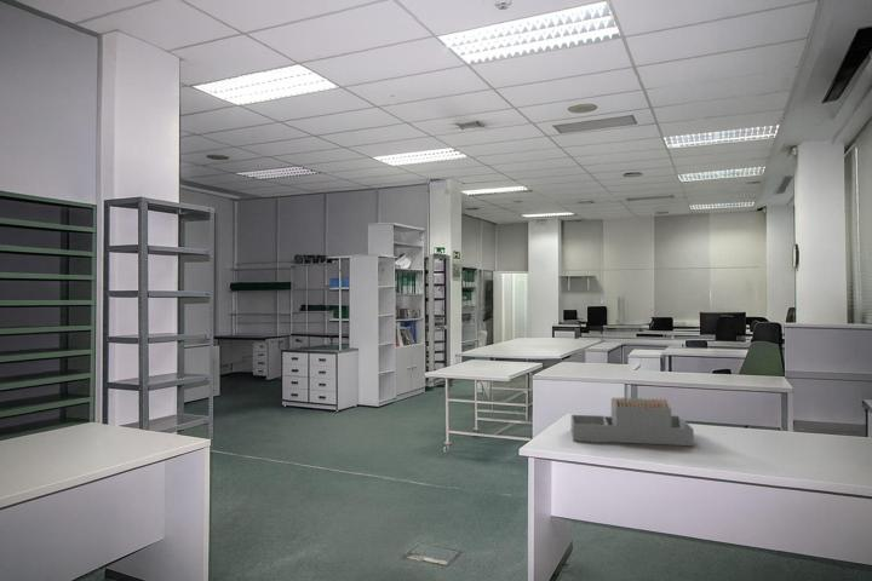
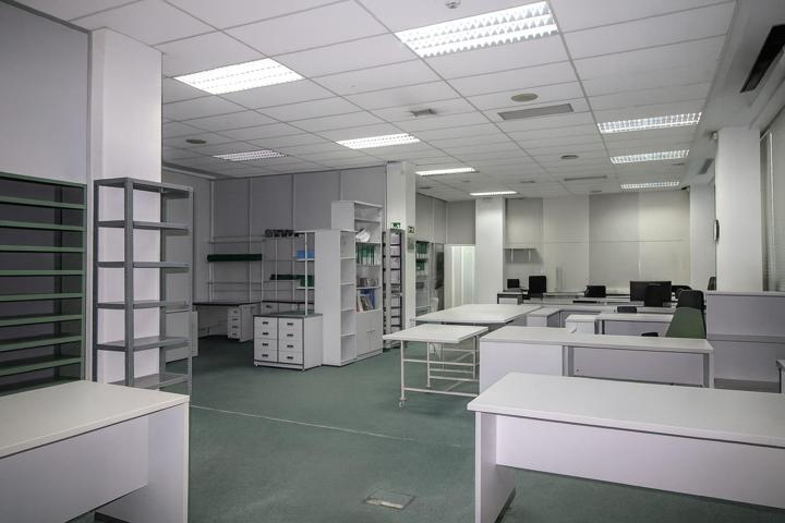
- architectural model (627, 415)
